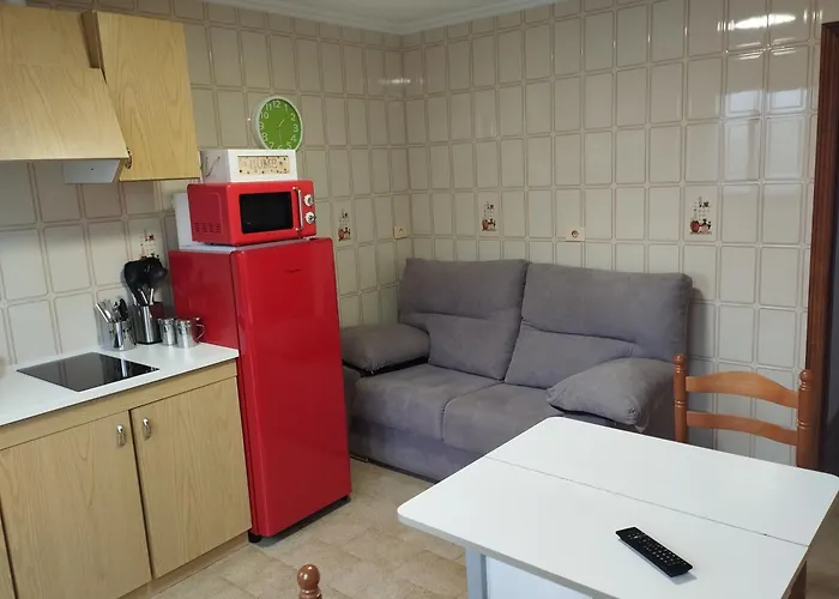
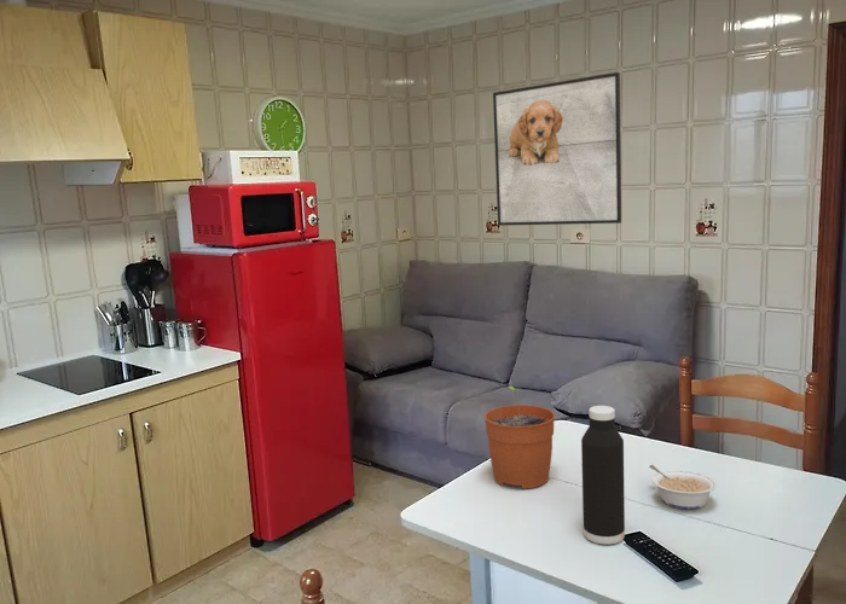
+ plant pot (520, 430)
+ water bottle (602, 472)
+ legume (680, 488)
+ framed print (554, 155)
